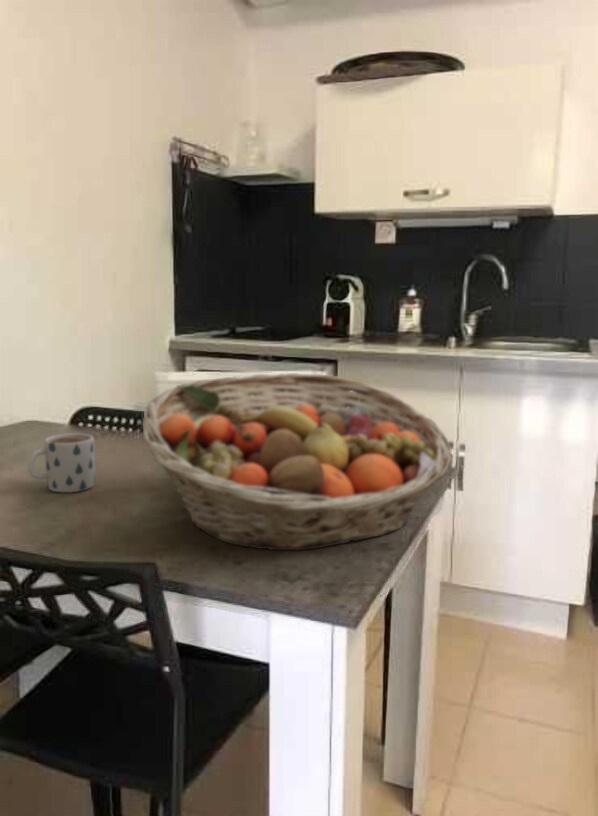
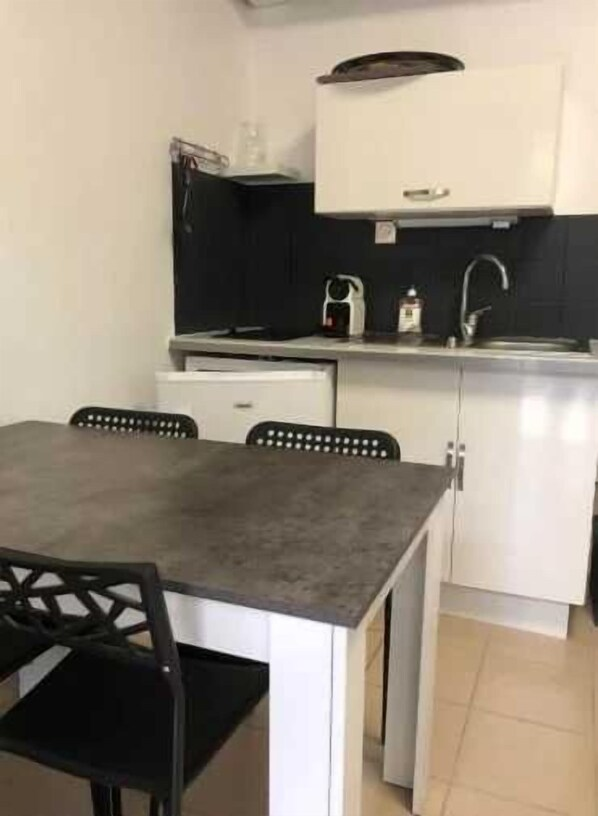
- fruit basket (299, 451)
- mug (61, 463)
